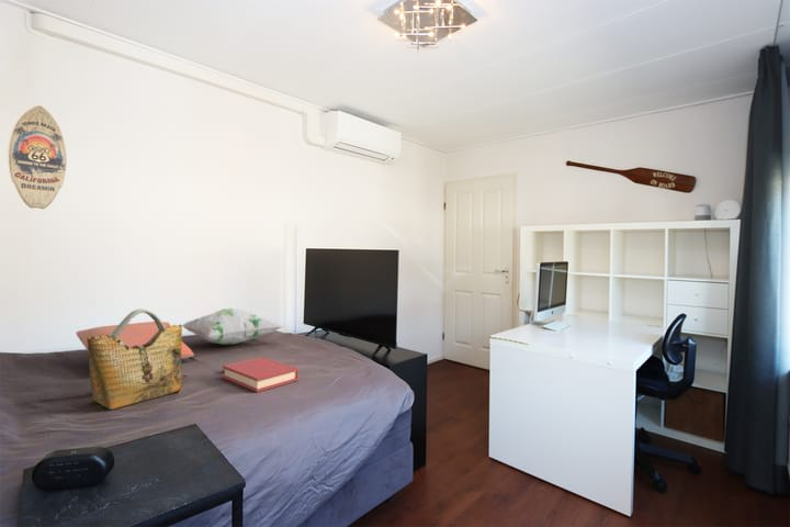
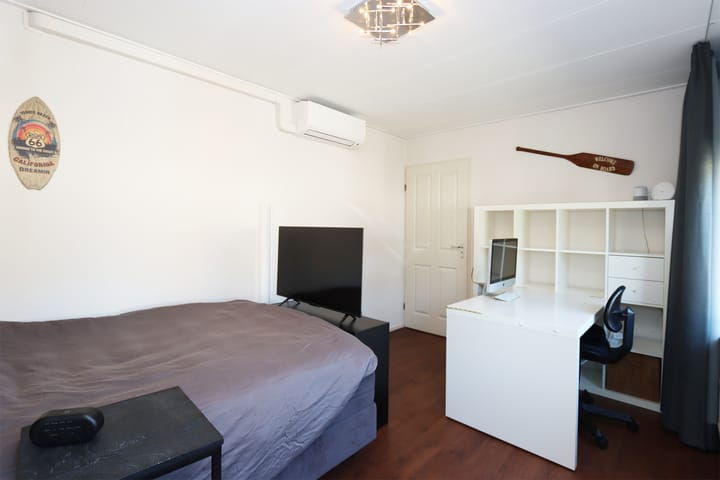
- pillow (135, 344)
- grocery bag (137, 352)
- decorative pillow (232, 325)
- hardback book (260, 372)
